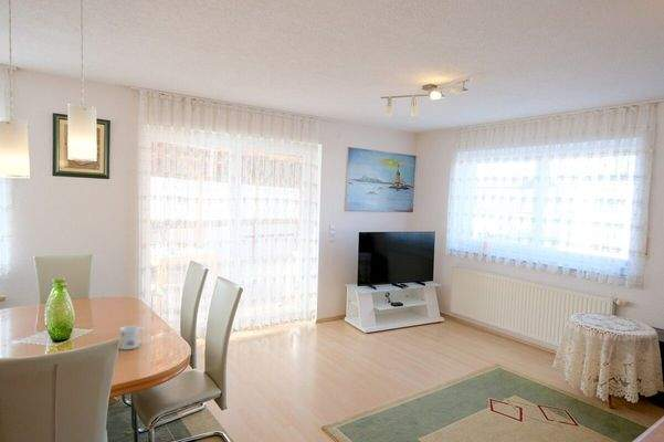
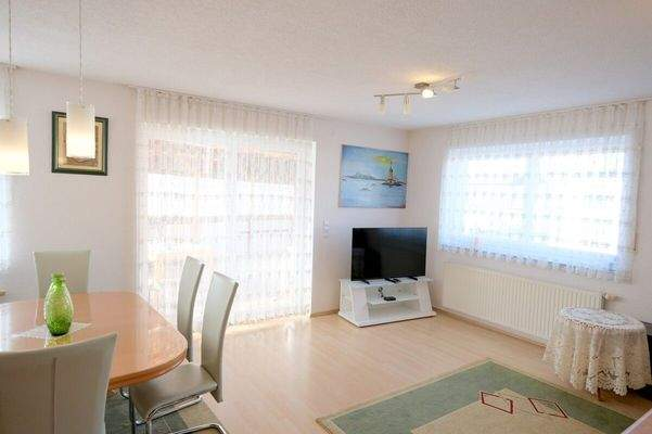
- mug (133, 336)
